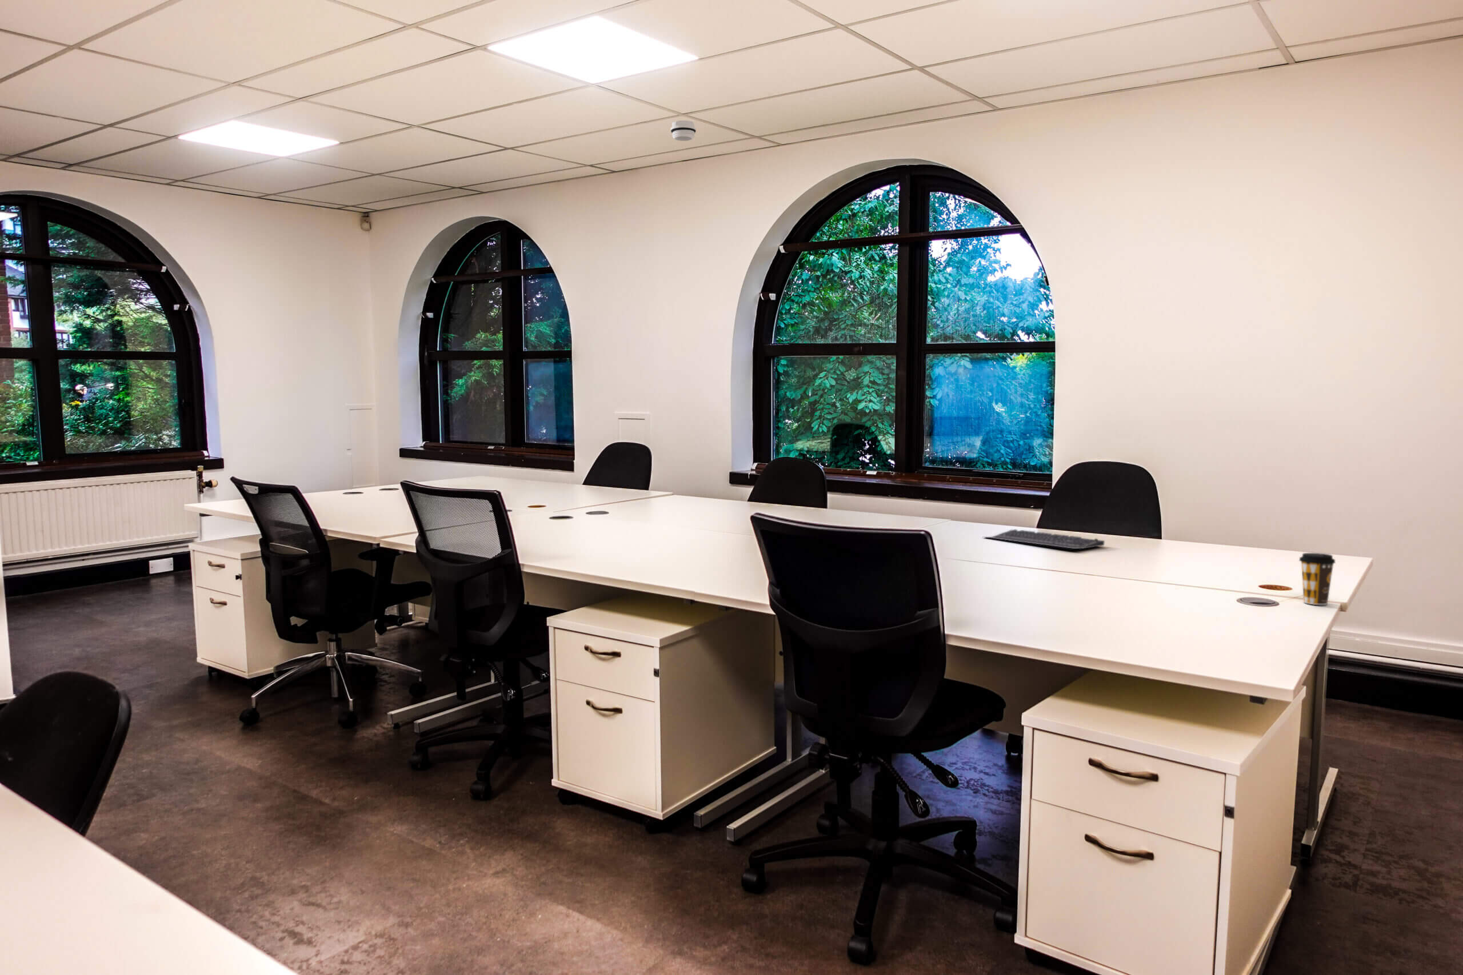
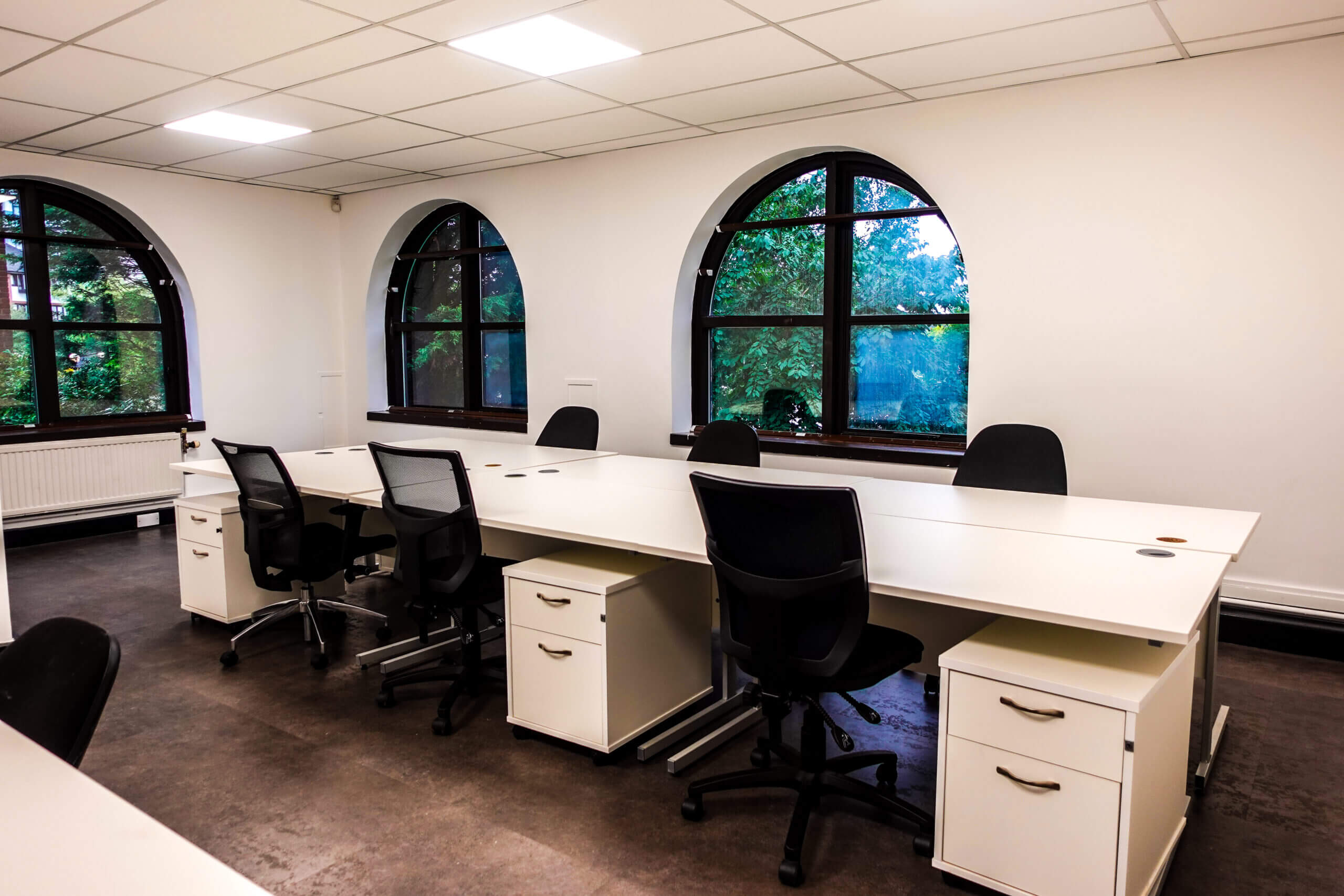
- coffee cup (1316, 579)
- smoke detector (683, 131)
- keyboard (1042, 539)
